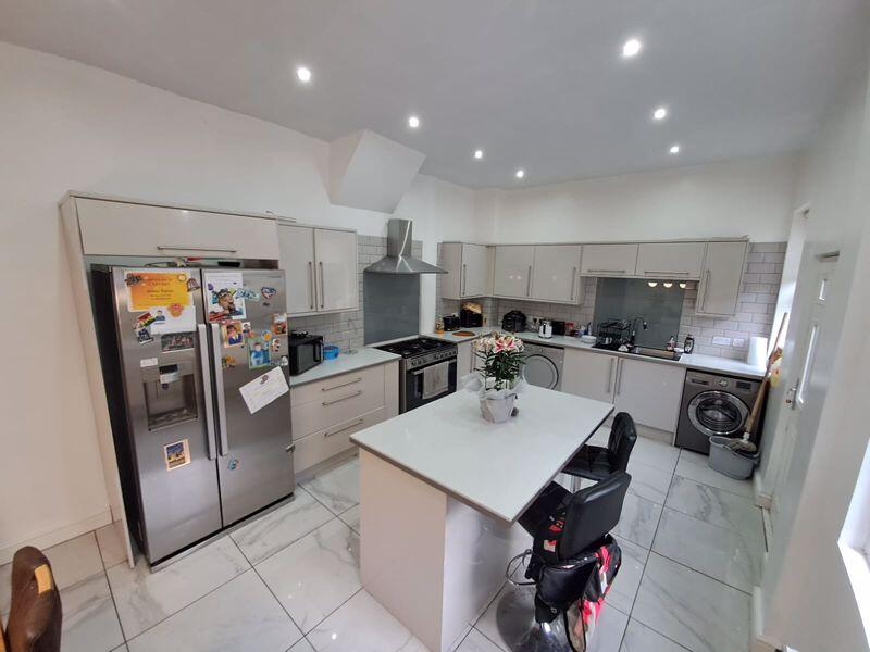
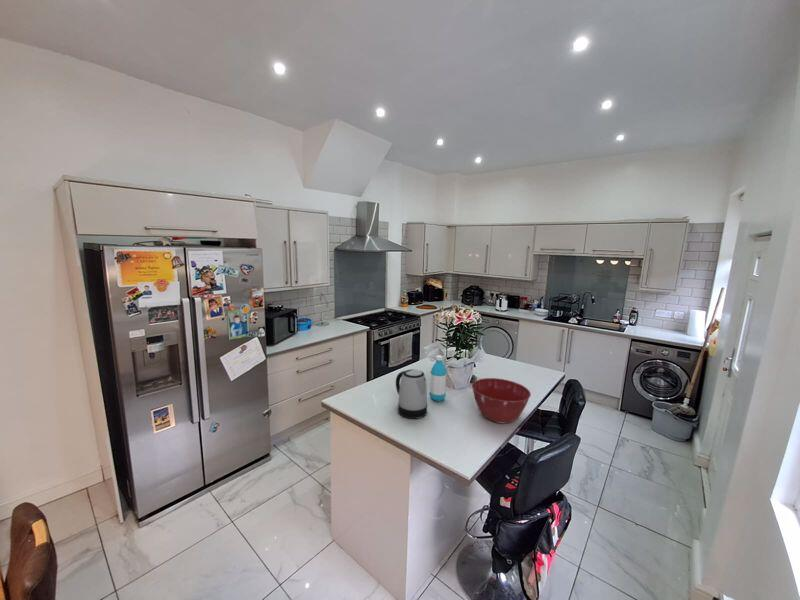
+ mixing bowl (499, 402)
+ water bottle (438, 377)
+ kettle (410, 390)
